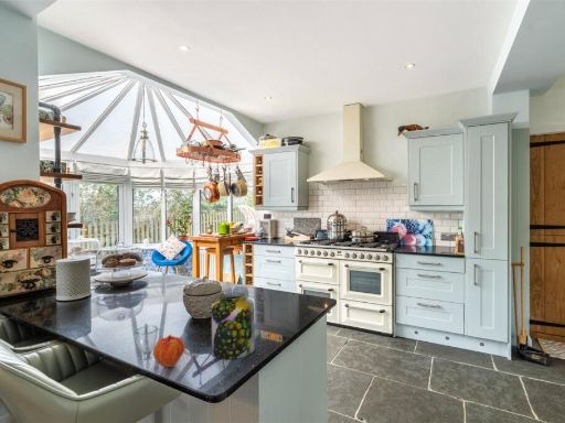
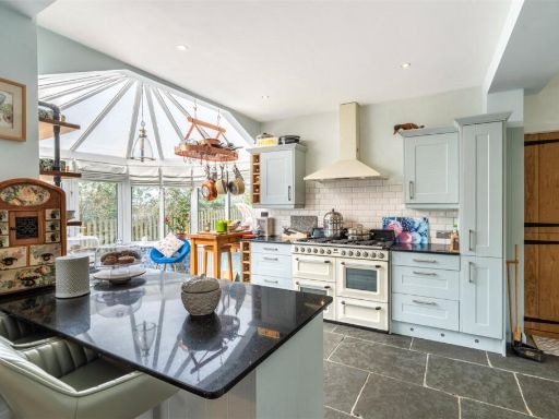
- jar (233, 323)
- fruit (169, 349)
